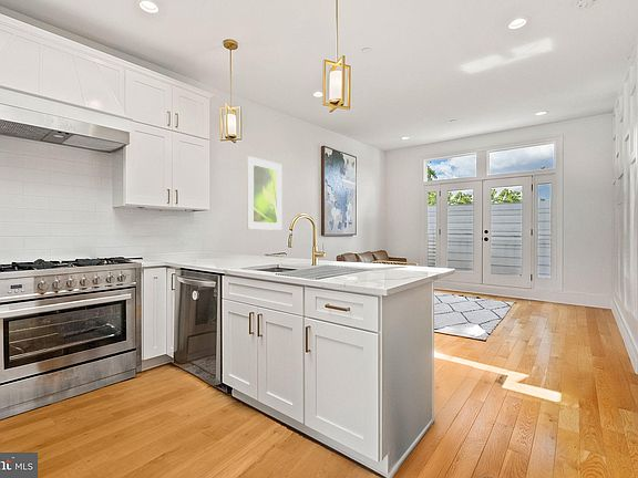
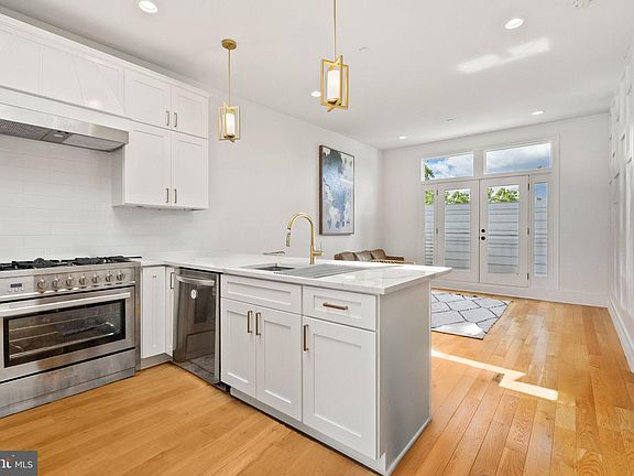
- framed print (265, 195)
